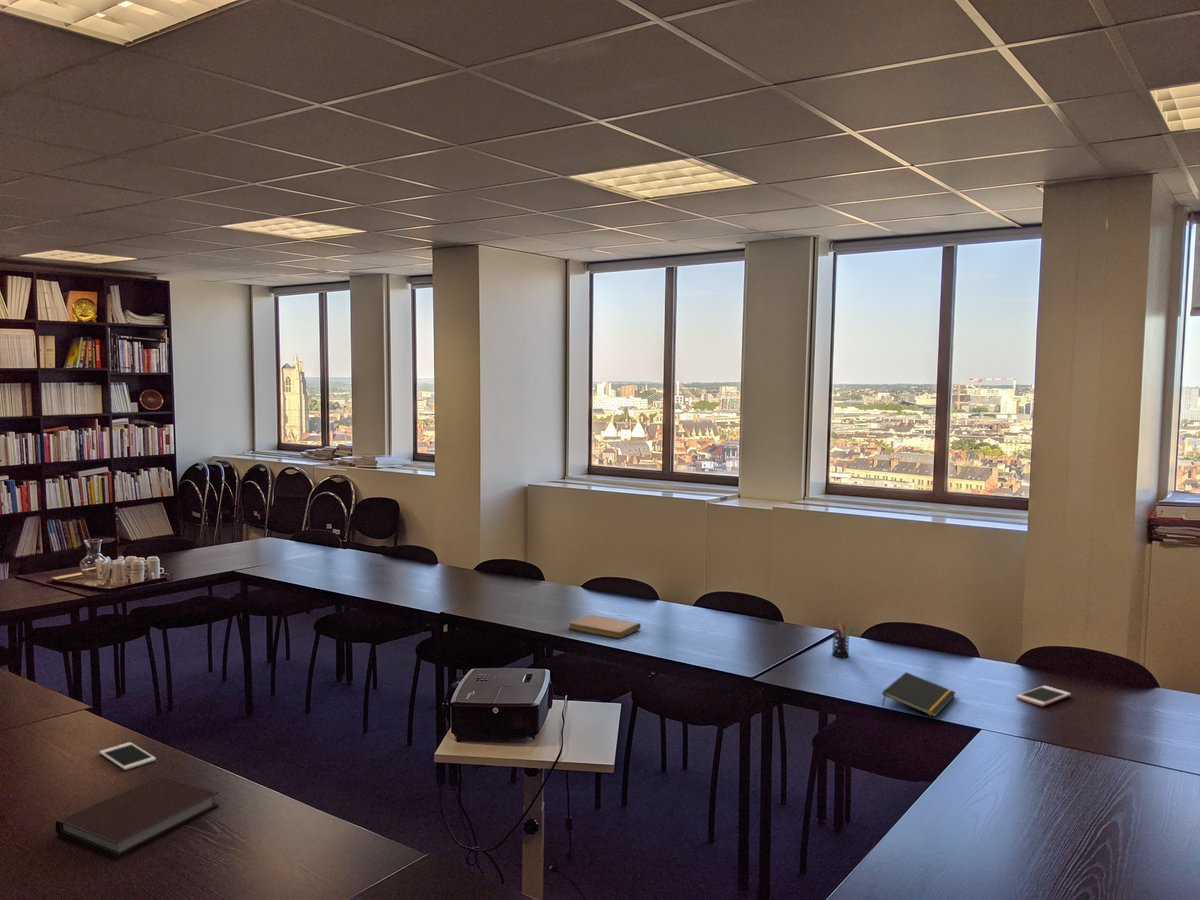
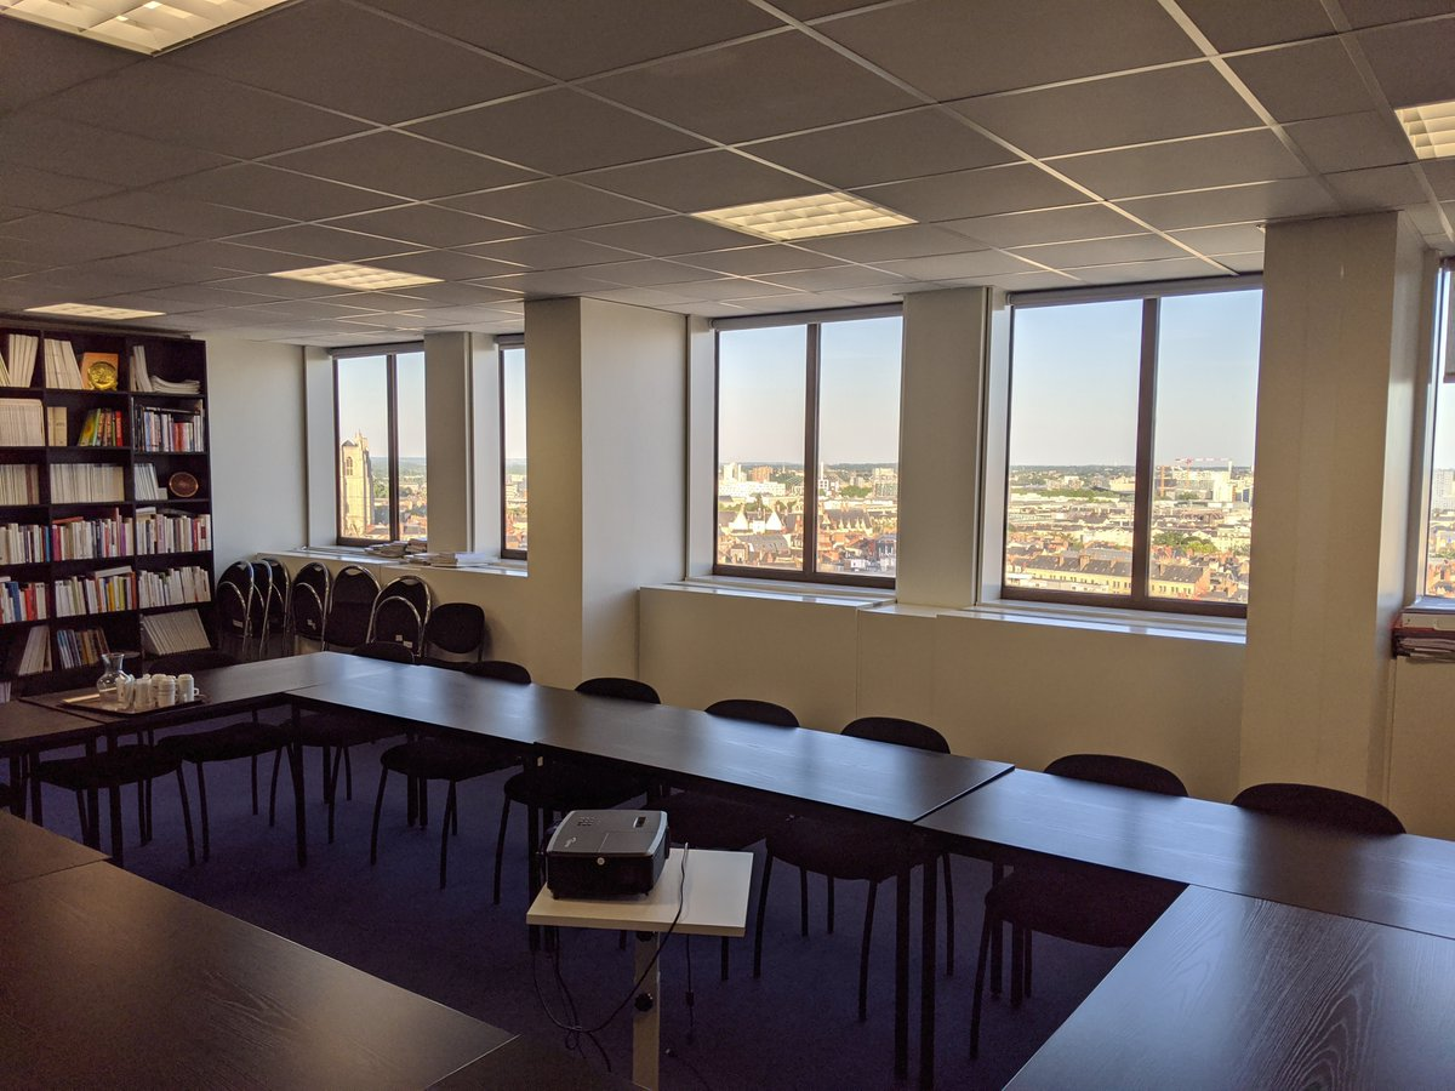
- notebook (140, 812)
- notepad (919, 693)
- pen holder (843, 638)
- cell phone (127, 755)
- notebook (604, 625)
- cell phone (1043, 695)
